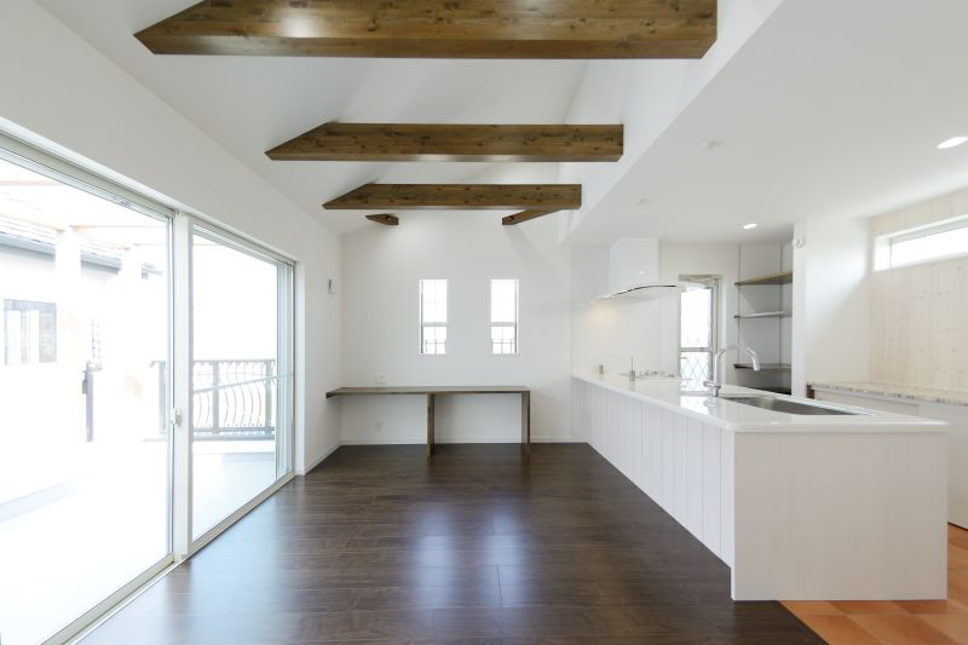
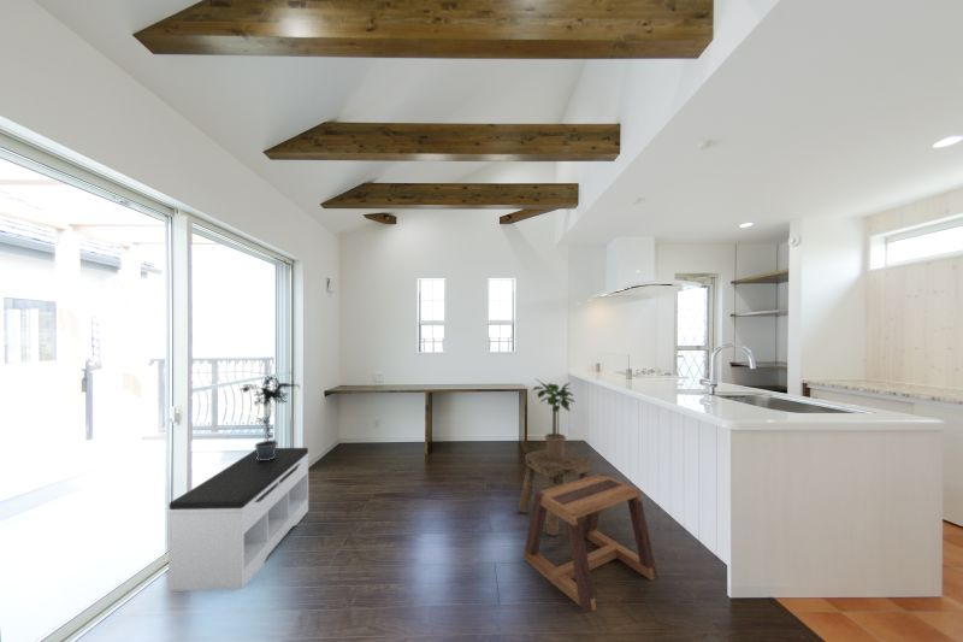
+ potted plant (268, 416)
+ stool (587, 529)
+ stool (556, 485)
+ potted plant (555, 418)
+ bench (250, 506)
